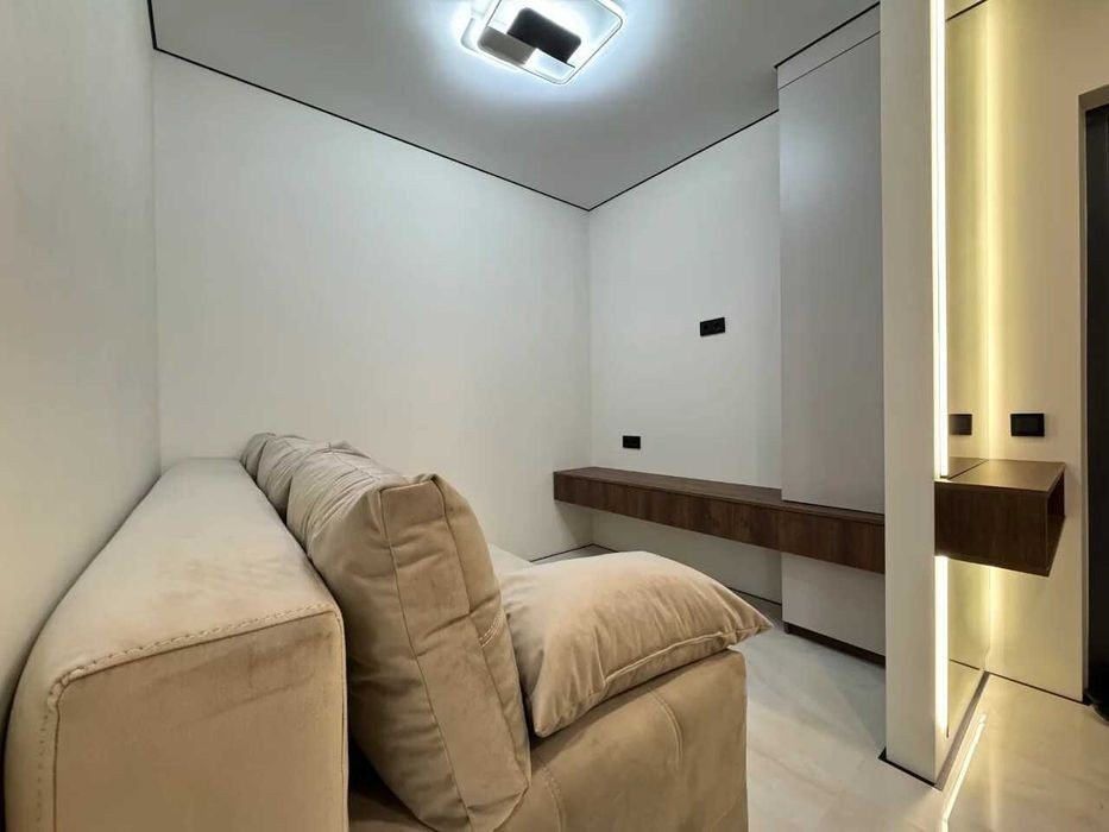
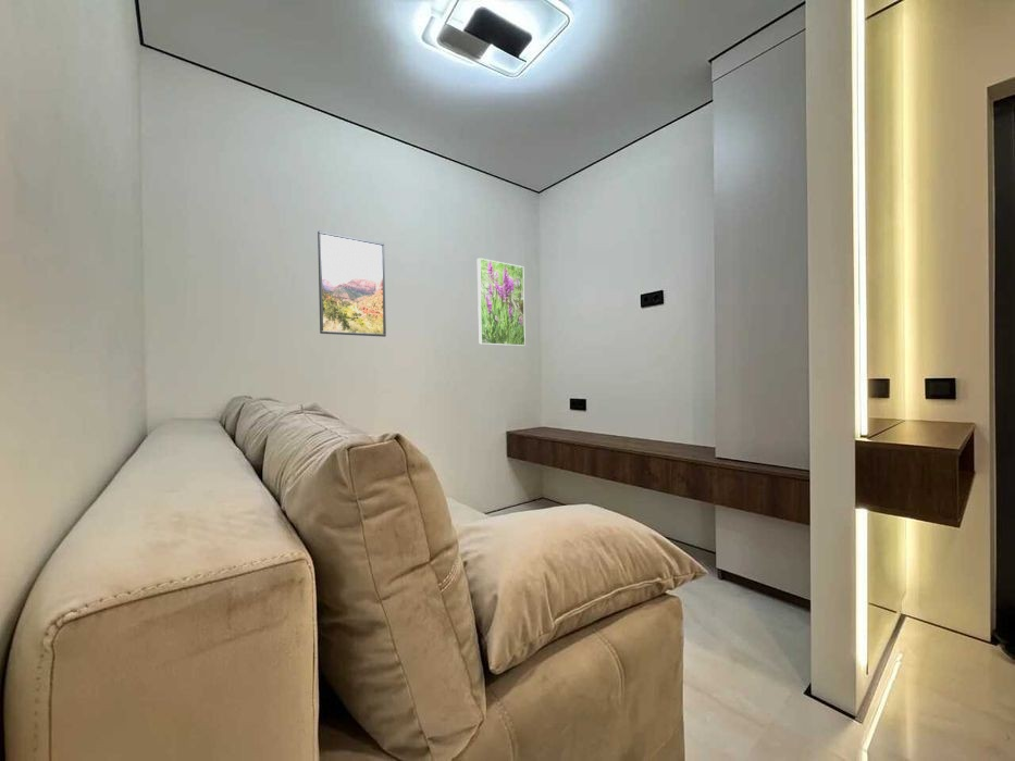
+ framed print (352, 286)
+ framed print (502, 303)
